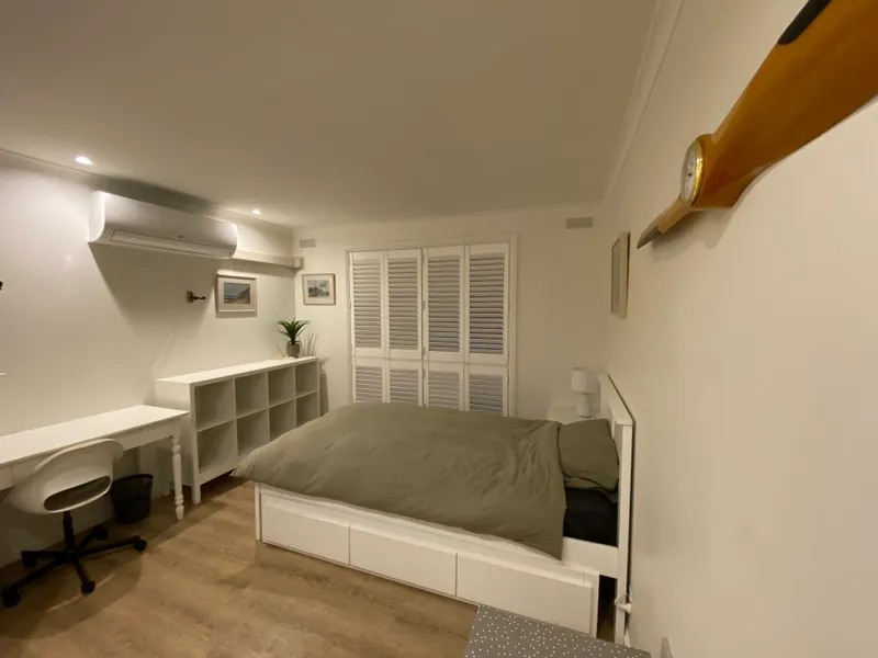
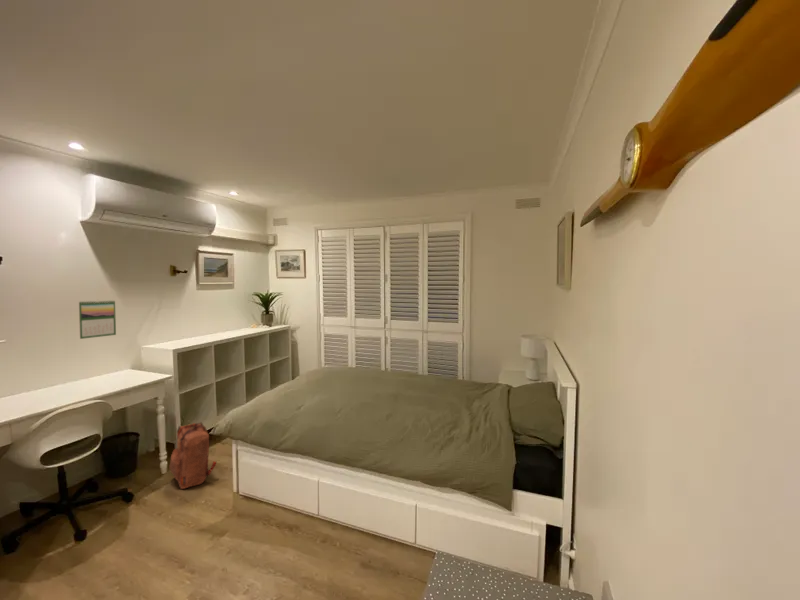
+ backpack (193, 450)
+ calendar (98, 318)
